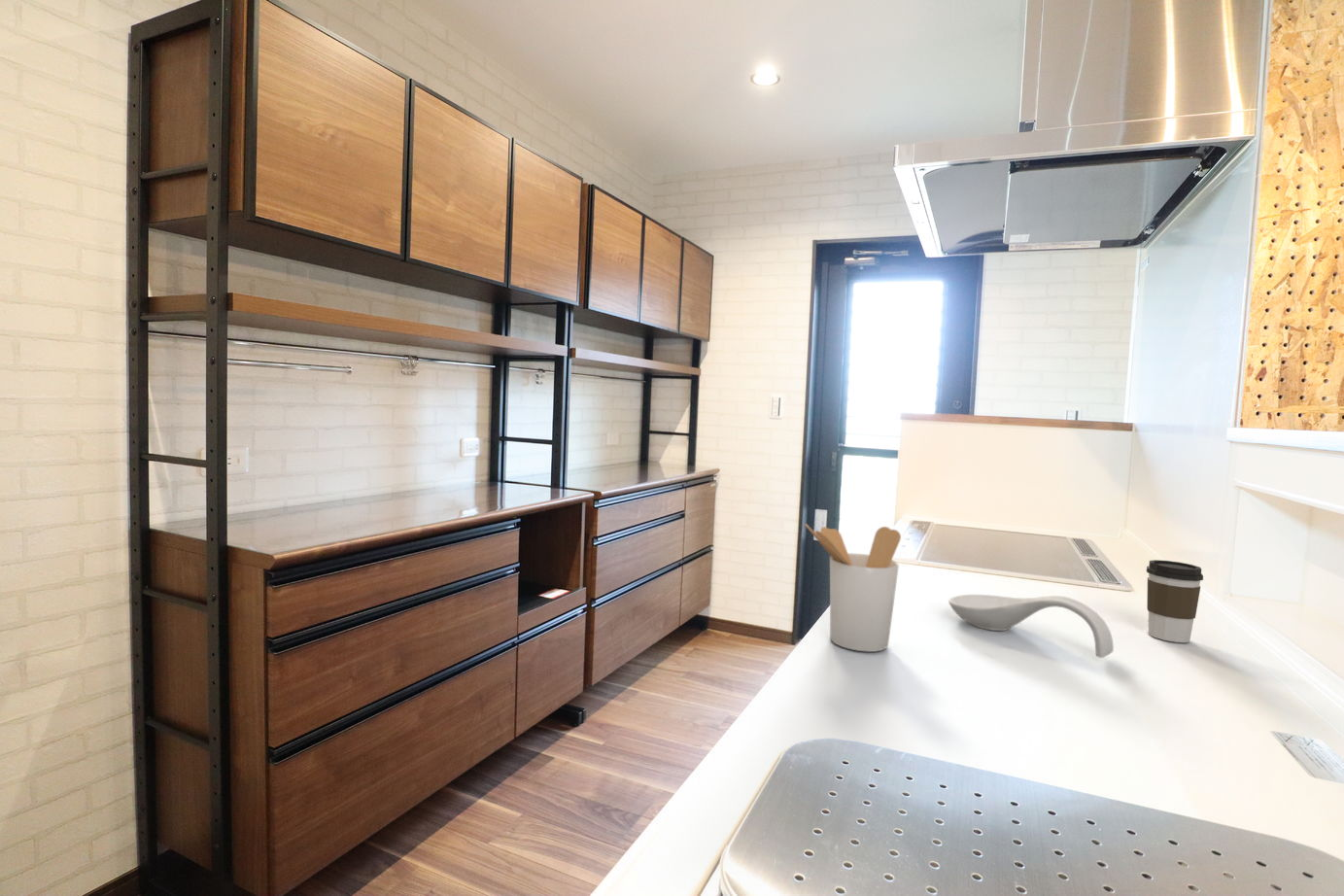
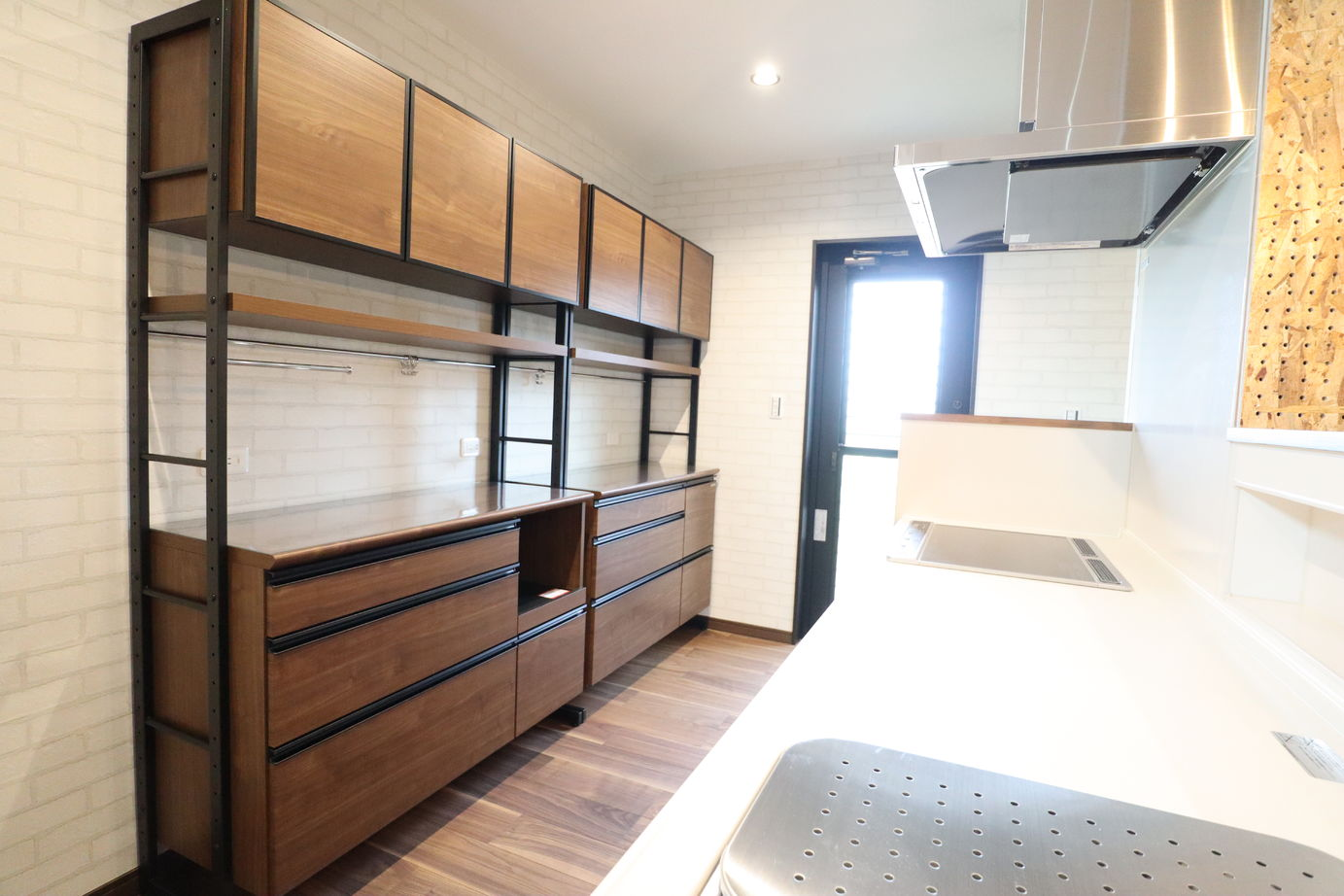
- utensil holder (847, 582)
- spoon rest (1025, 612)
- coffee cup (1171, 601)
